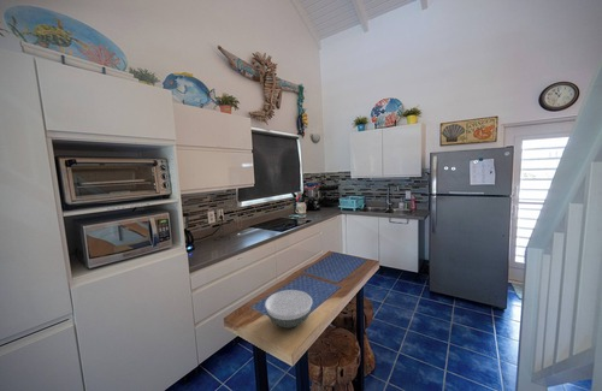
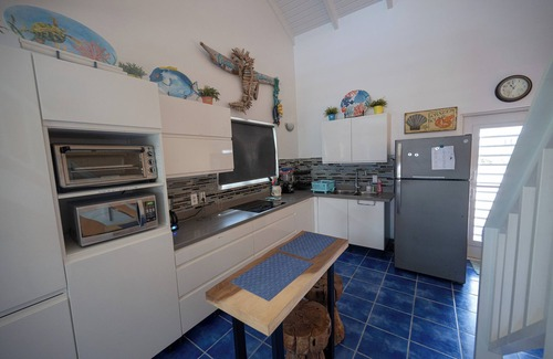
- bowl (289, 310)
